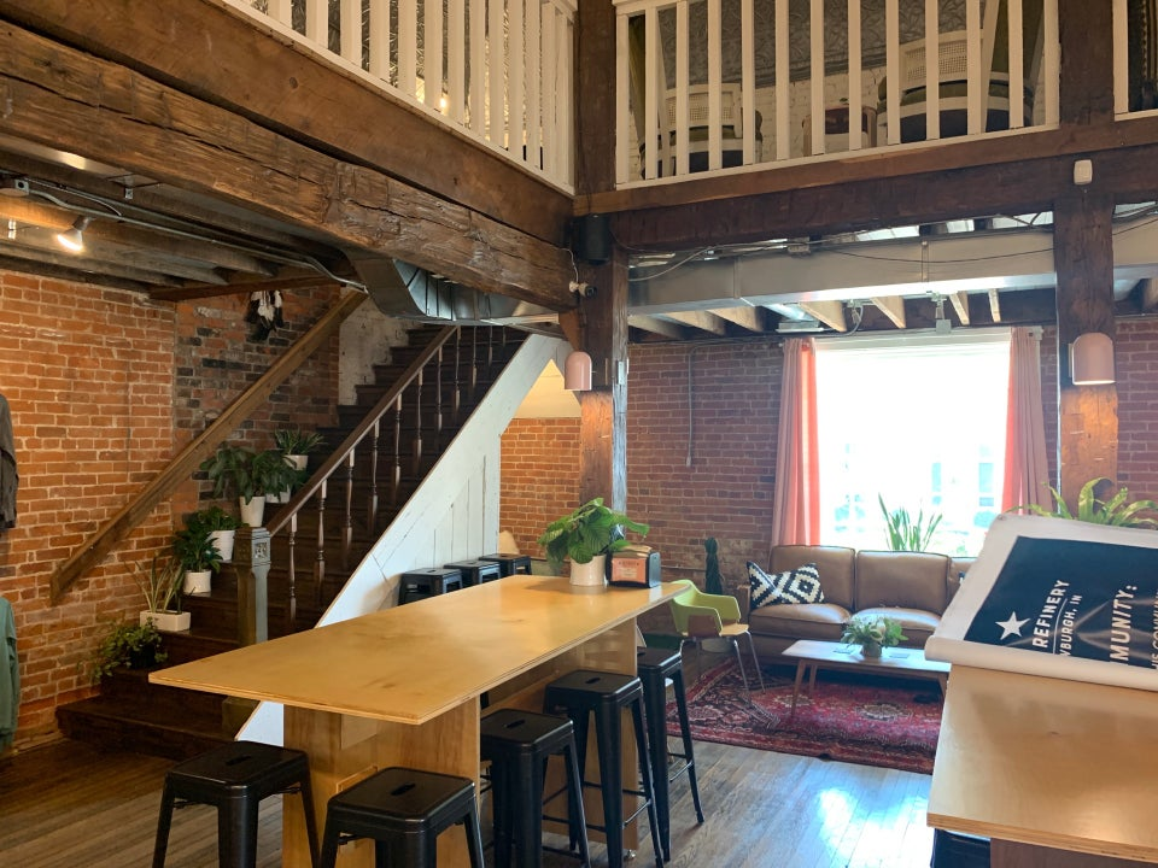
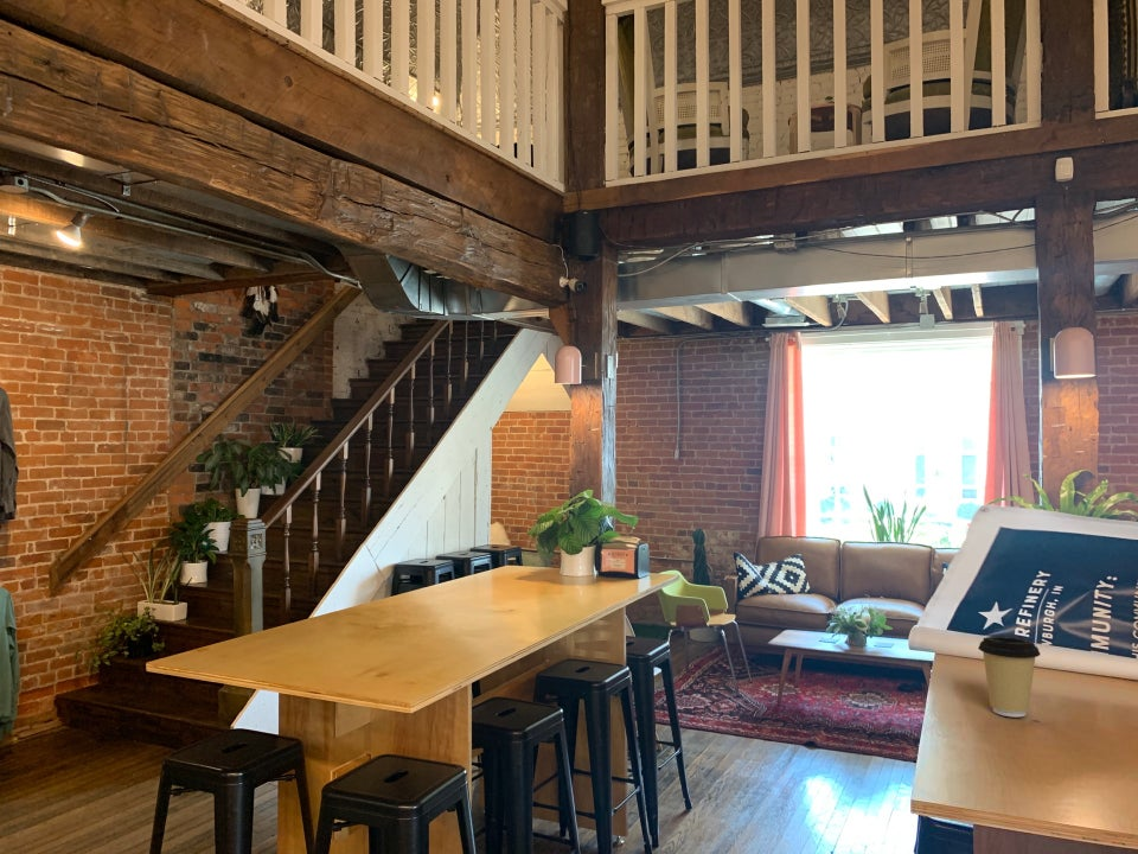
+ coffee cup (1009, 675)
